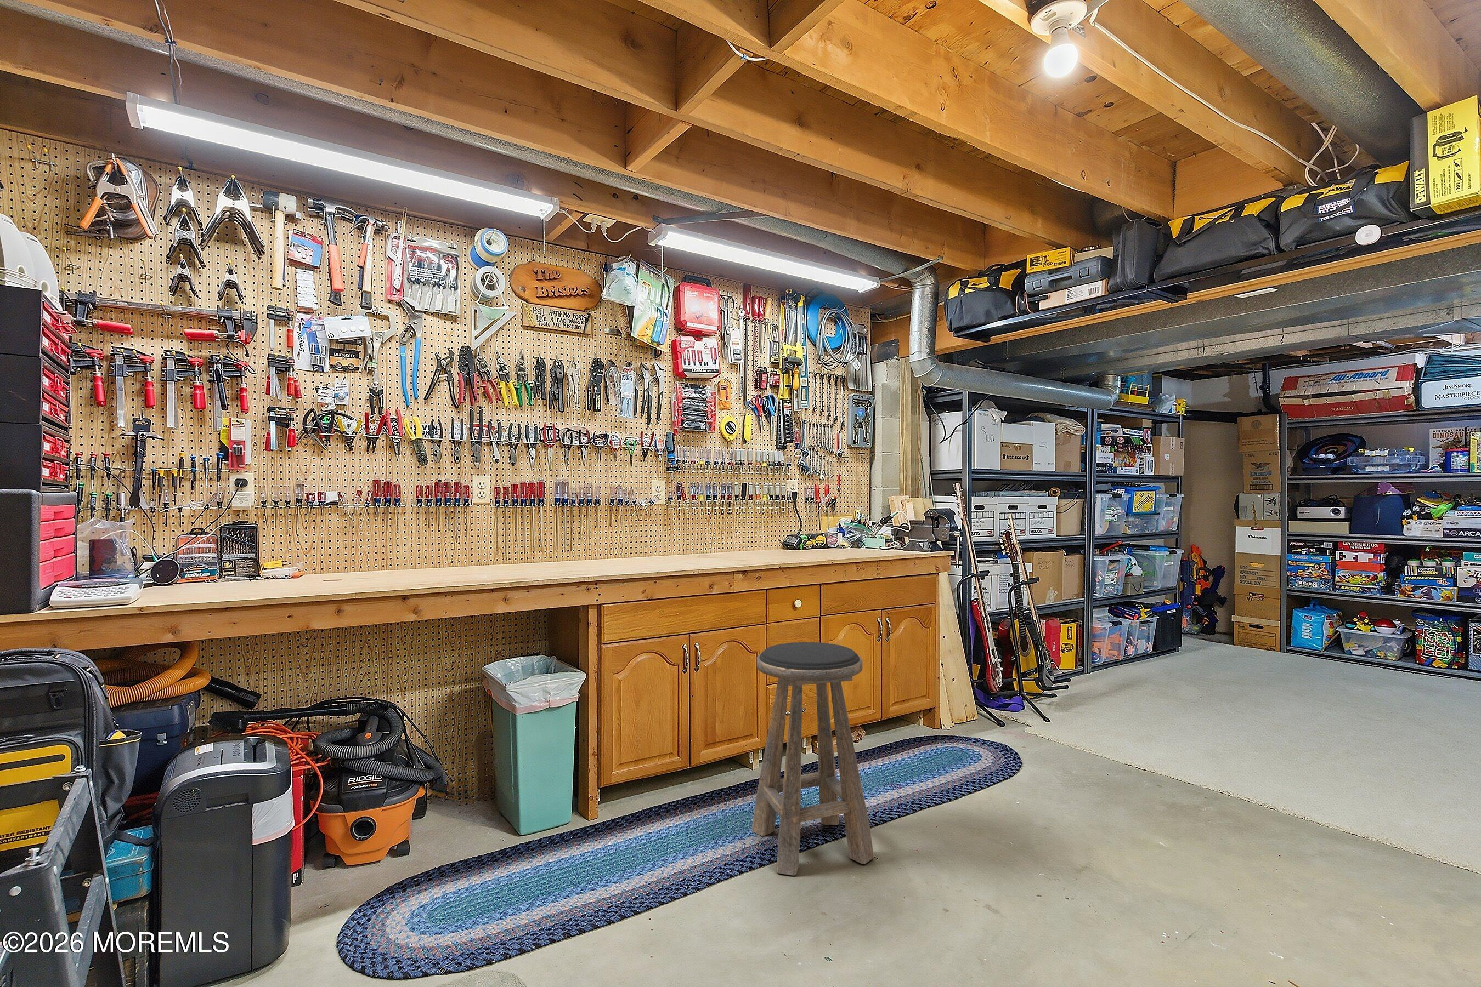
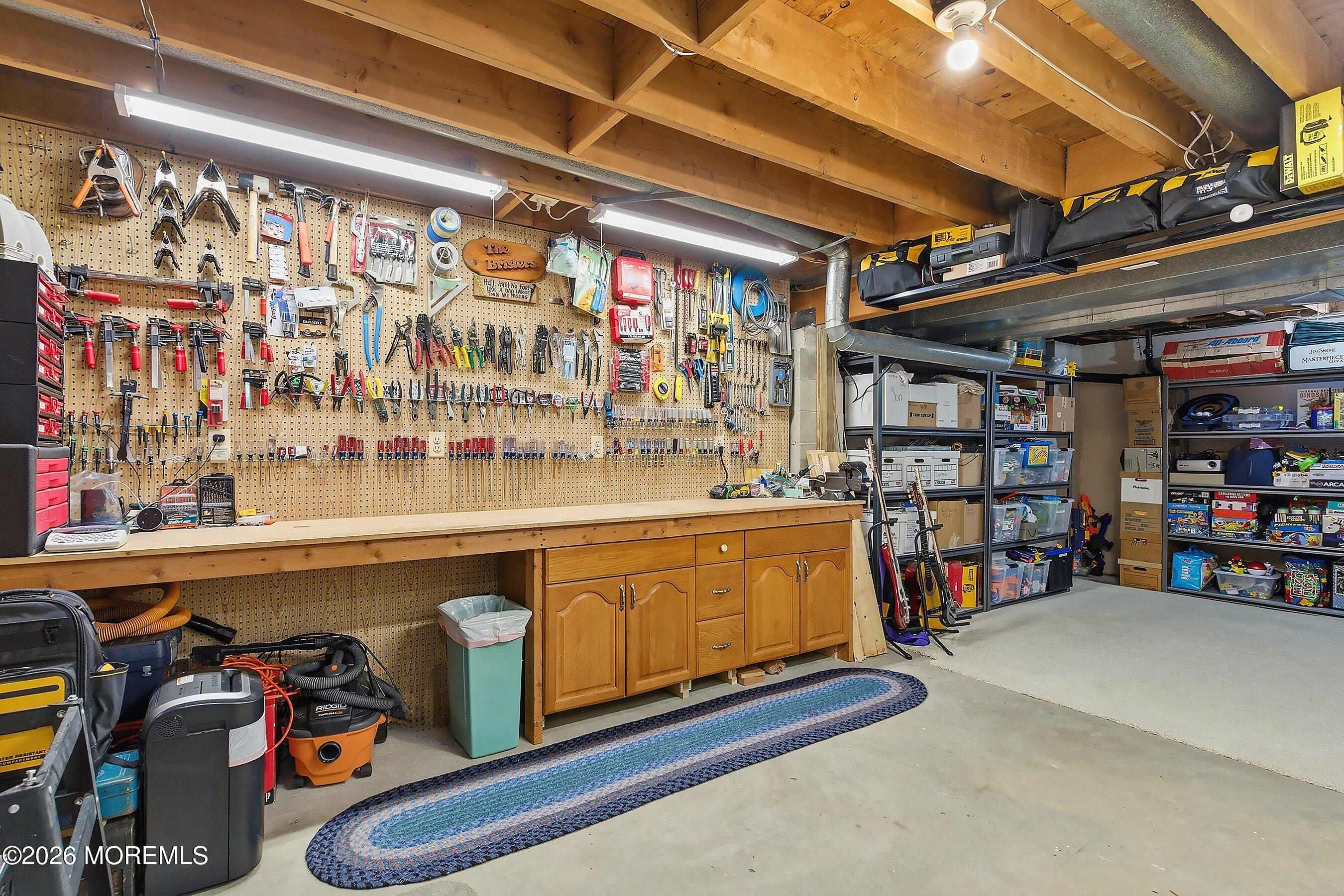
- stool (818, 748)
